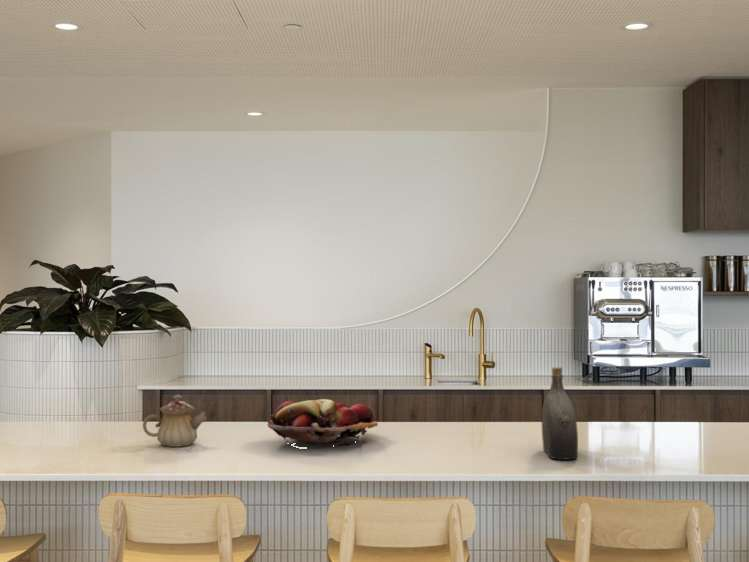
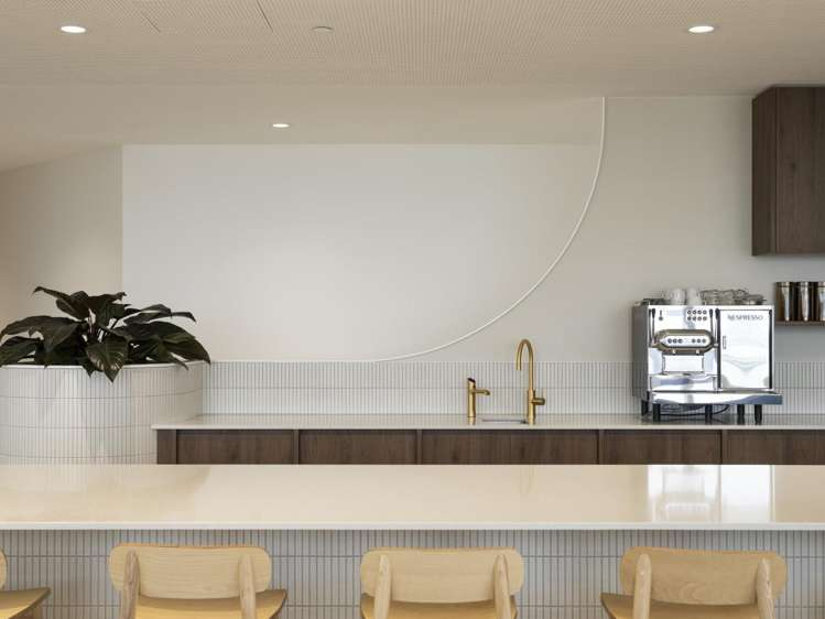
- water jug (559, 410)
- teapot (174, 419)
- fruit basket (322, 420)
